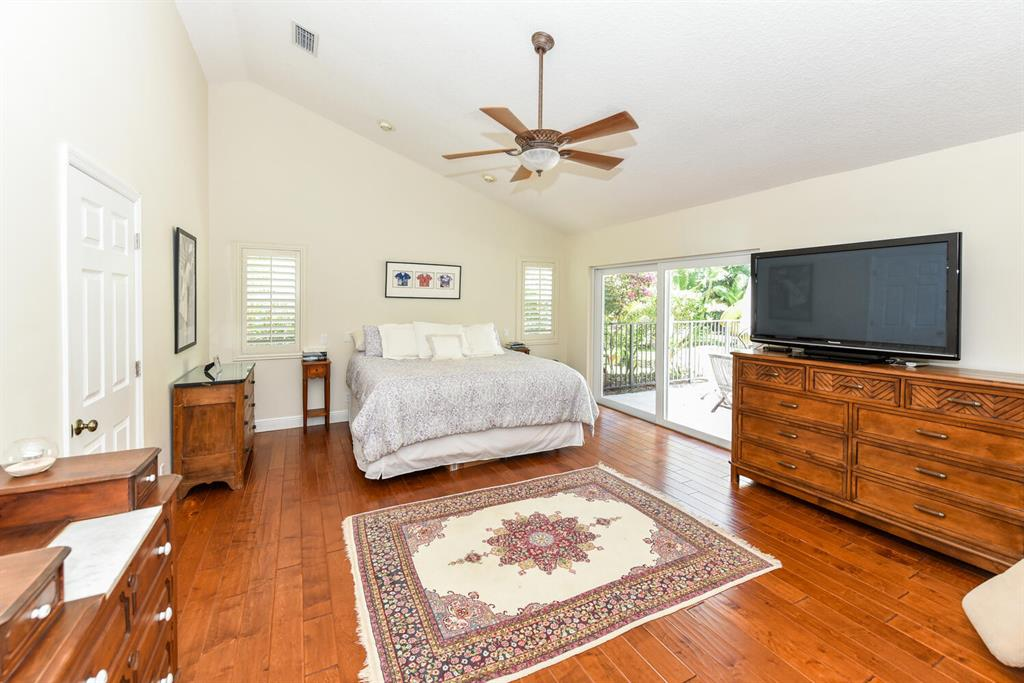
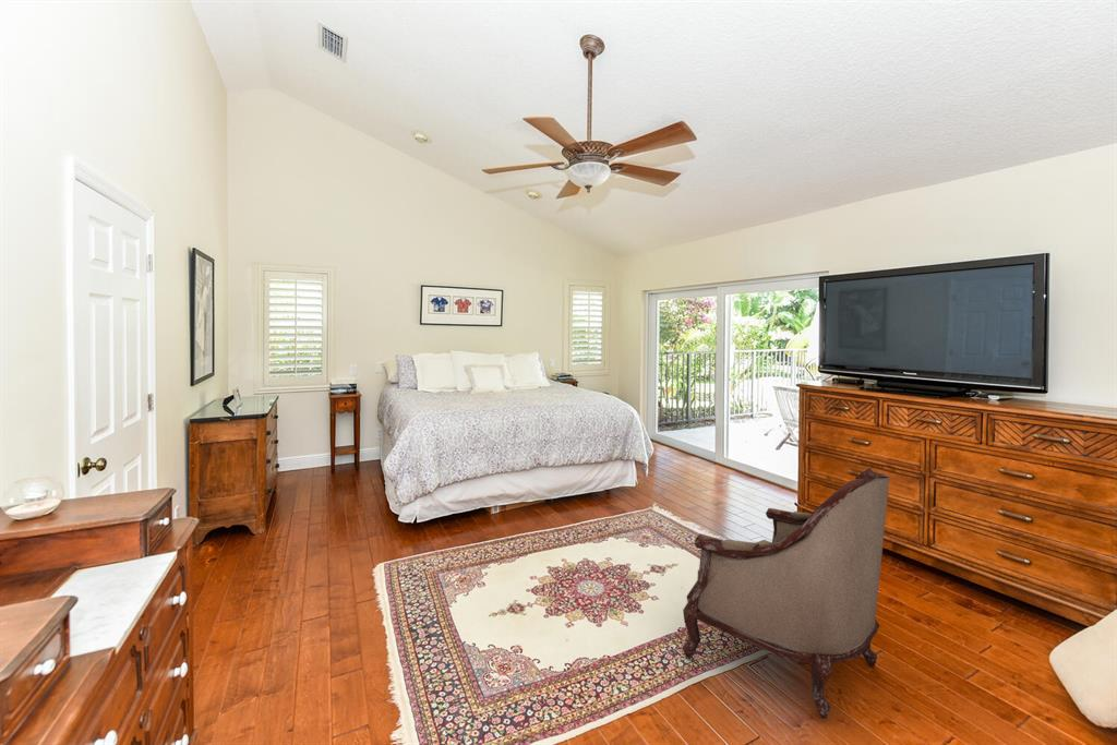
+ armchair (791, 558)
